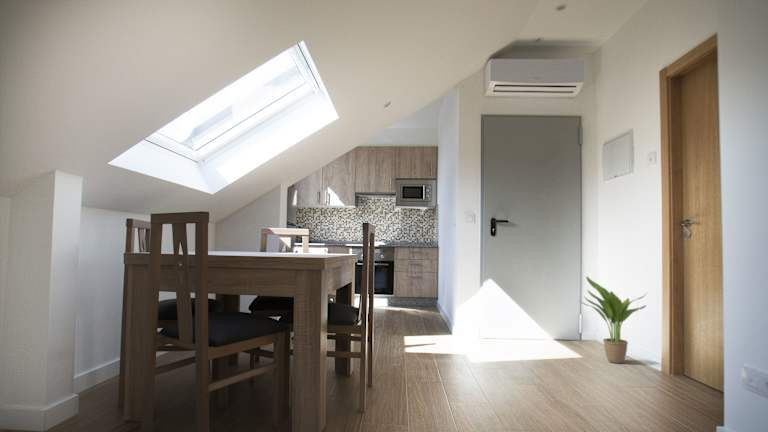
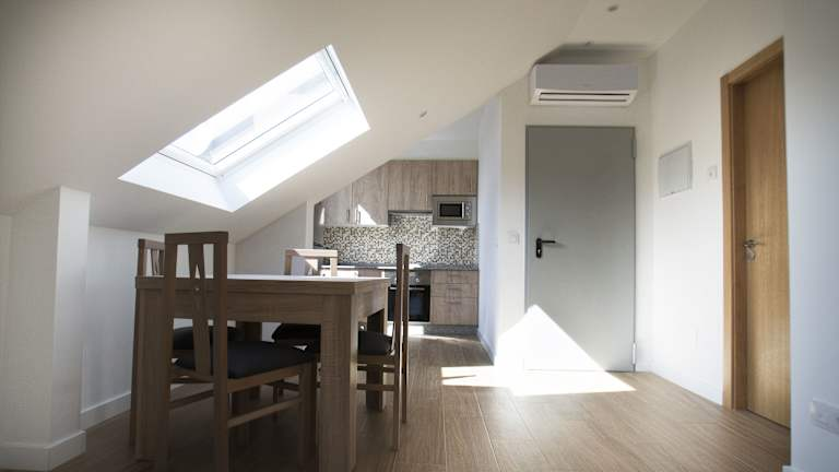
- potted plant (609, 320)
